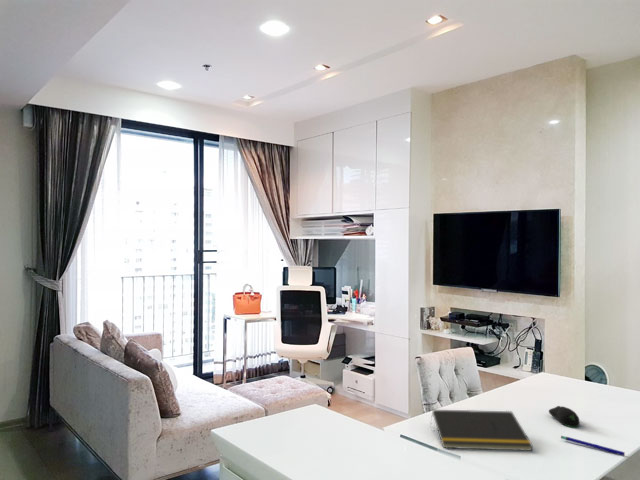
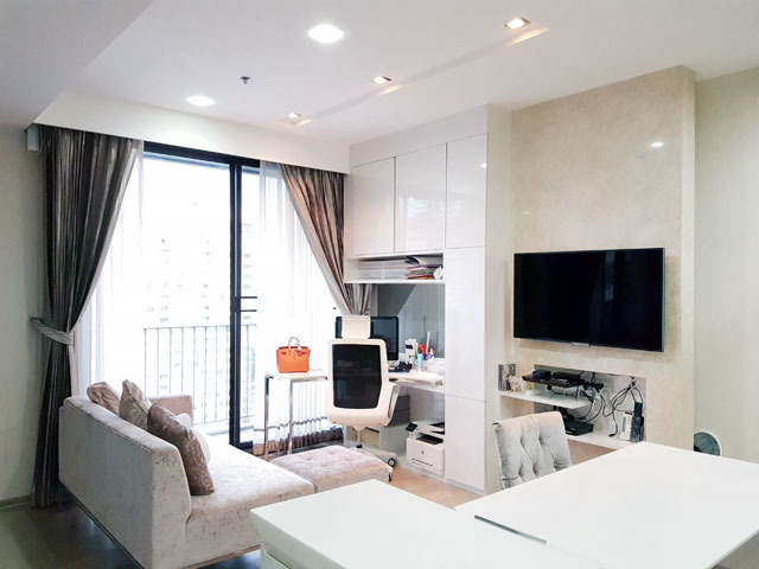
- notepad (479, 428)
- computer mouse (564, 413)
- pen (591, 445)
